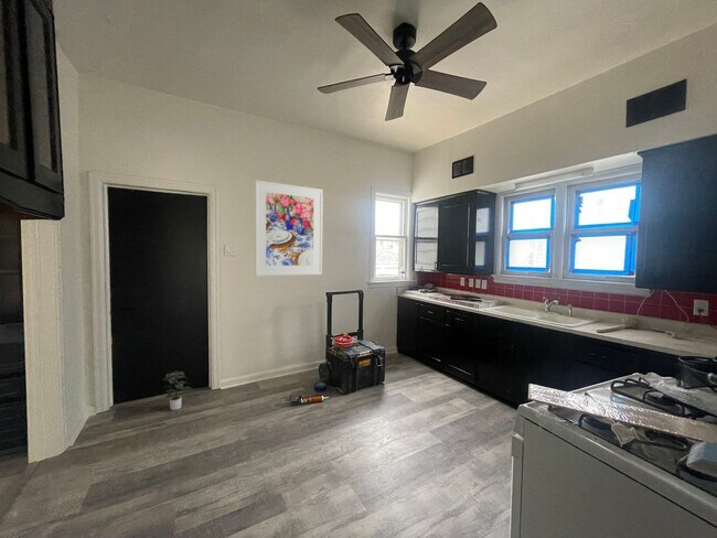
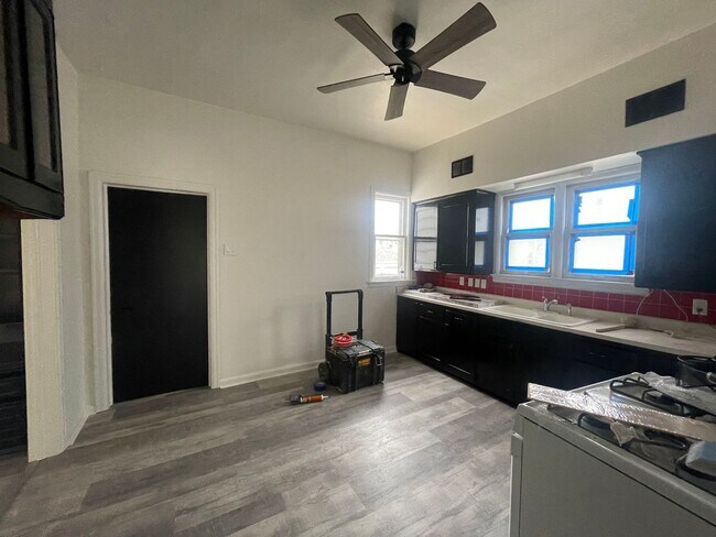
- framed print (290, 230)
- potted plant (179, 388)
